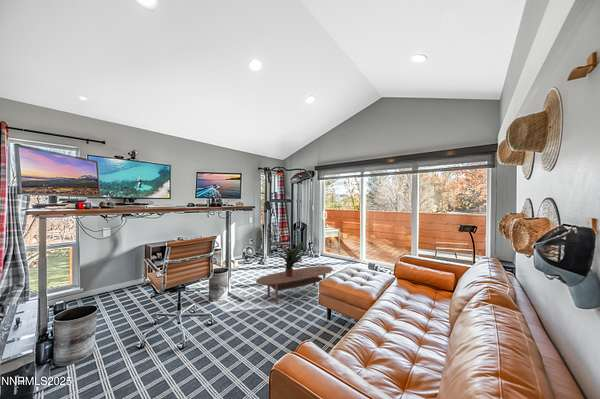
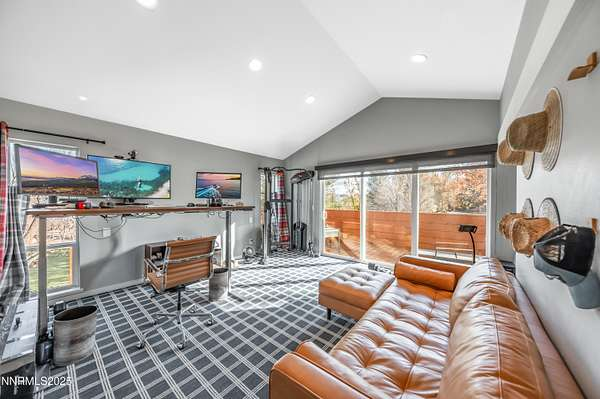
- coffee table (297, 283)
- potted plant (291, 259)
